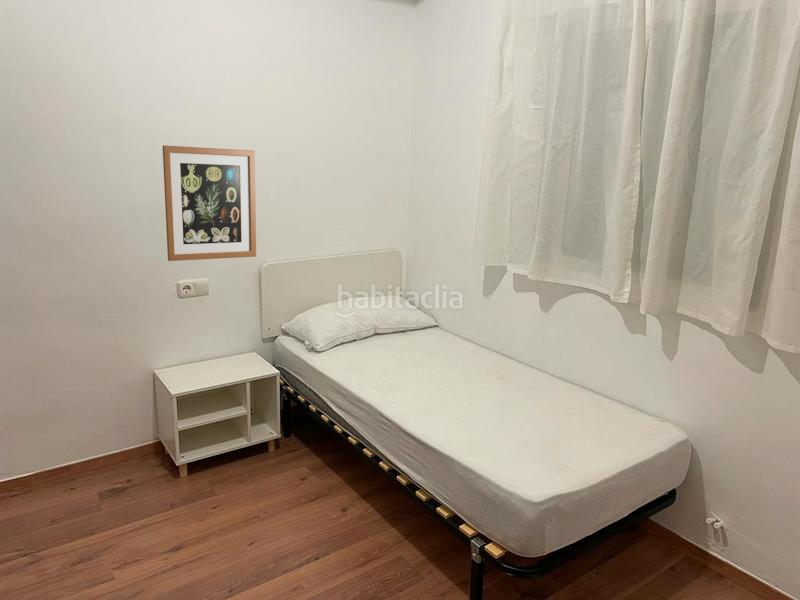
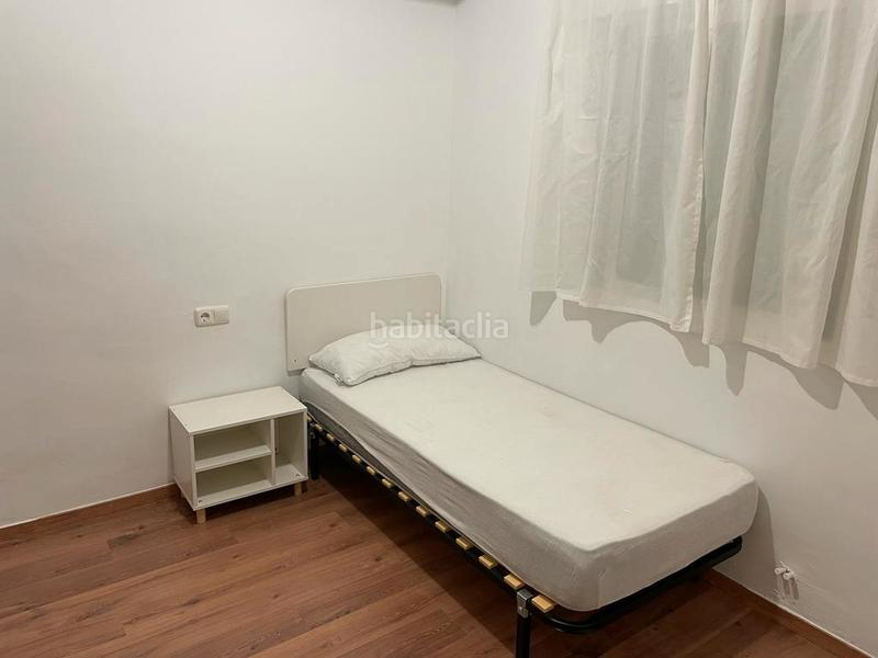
- wall art (212, 204)
